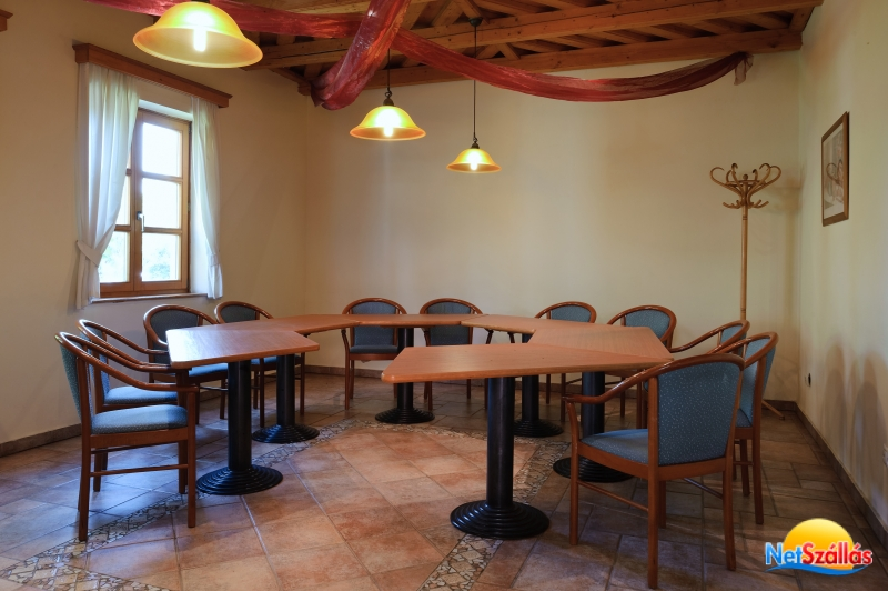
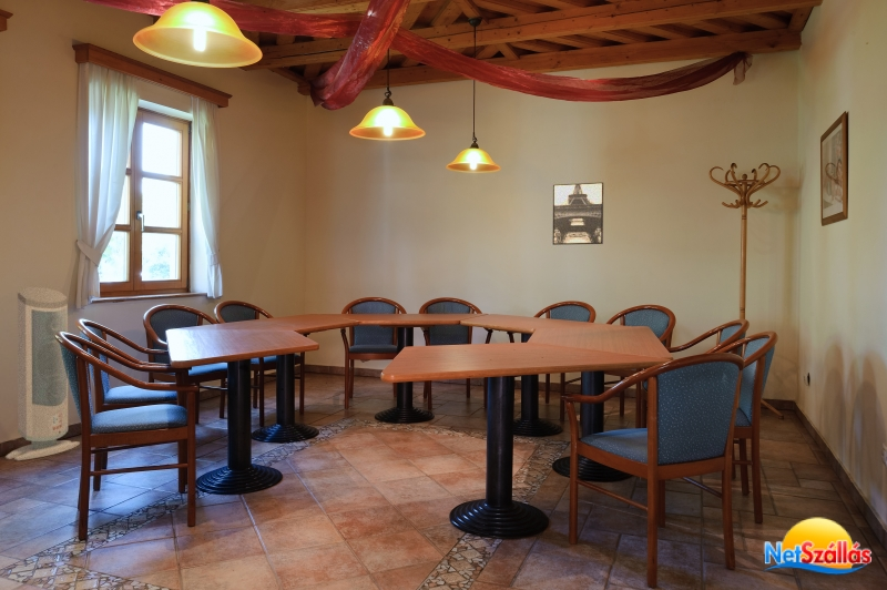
+ wall art (578, 214)
+ air purifier (43, 369)
